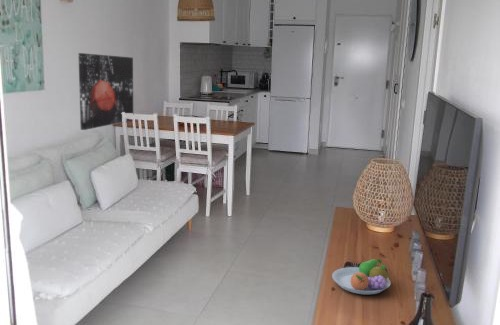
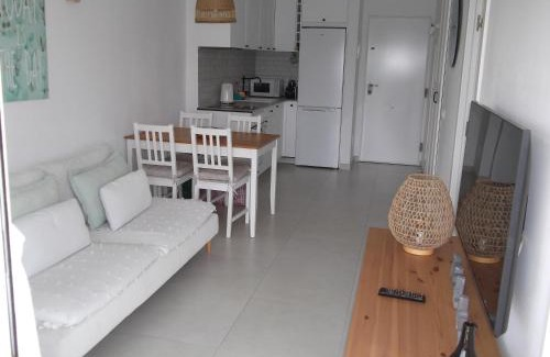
- fruit bowl (363, 273)
- wall art (109, 90)
